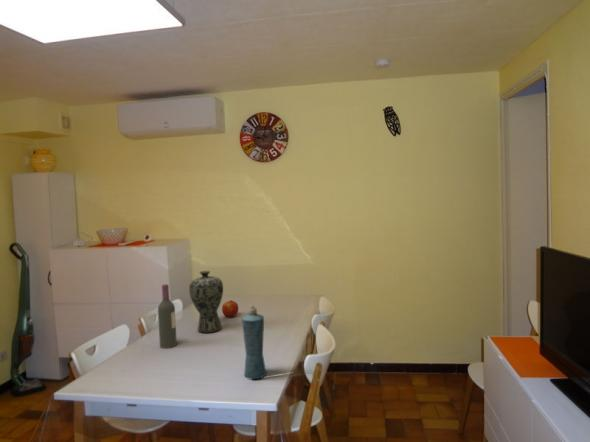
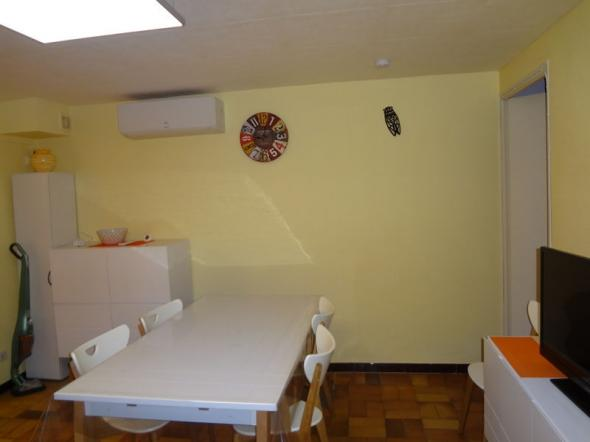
- vase (207, 300)
- squeeze bottle (253, 340)
- wine bottle (166, 315)
- apple (230, 308)
